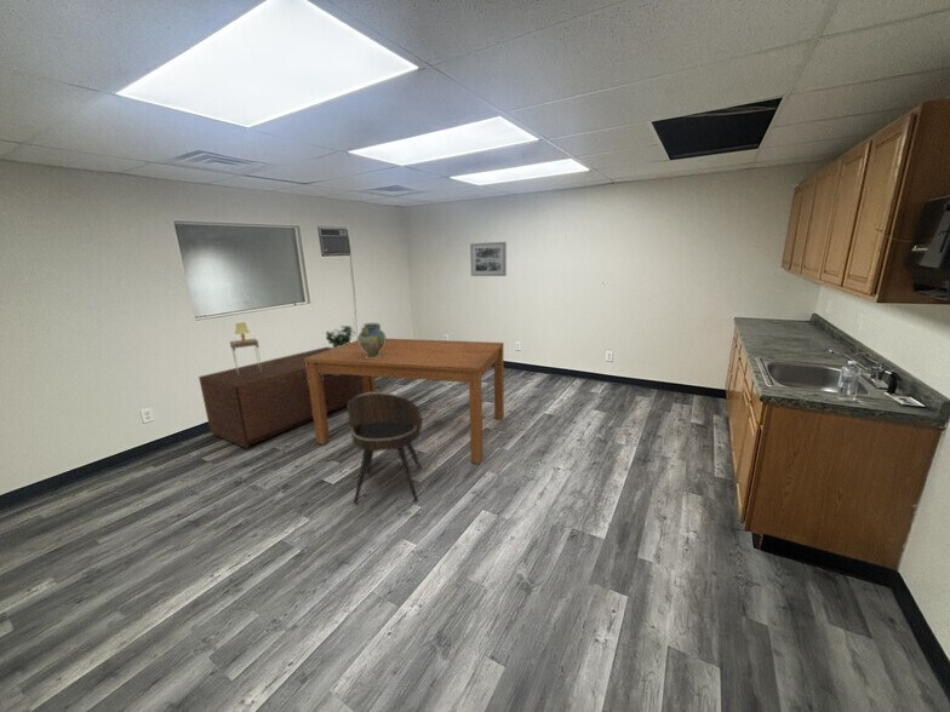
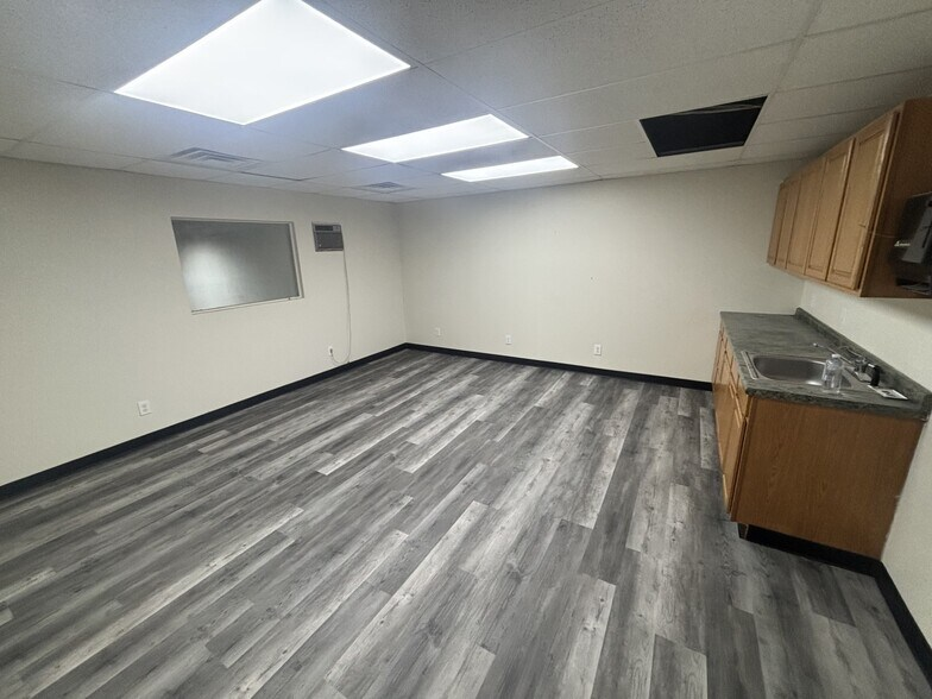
- dining chair (385, 435)
- wall art (487, 259)
- potted plant (340, 339)
- ceramic jug (371, 339)
- dining table (413, 378)
- storage trunk (294, 389)
- table lamp (244, 346)
